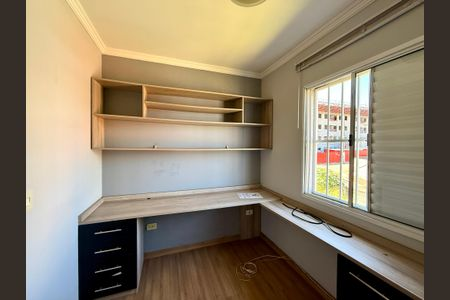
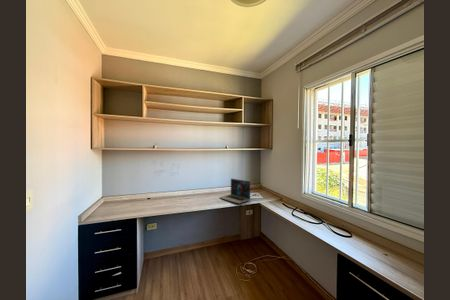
+ laptop (234, 190)
